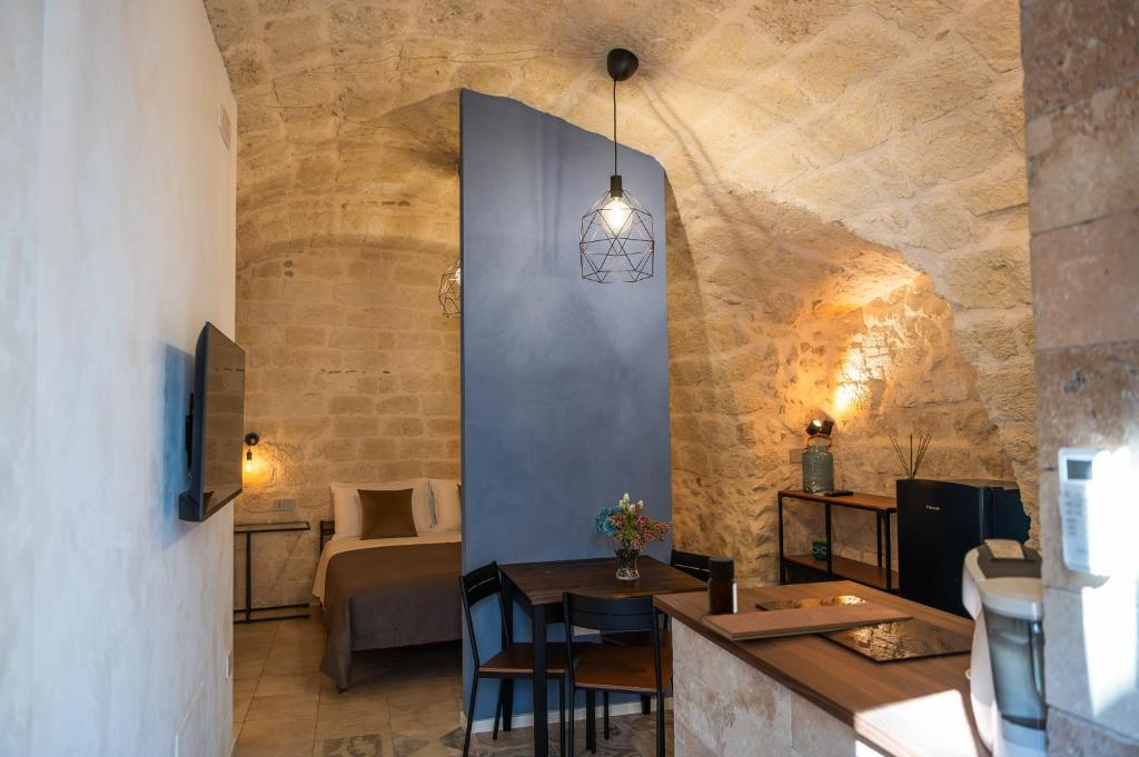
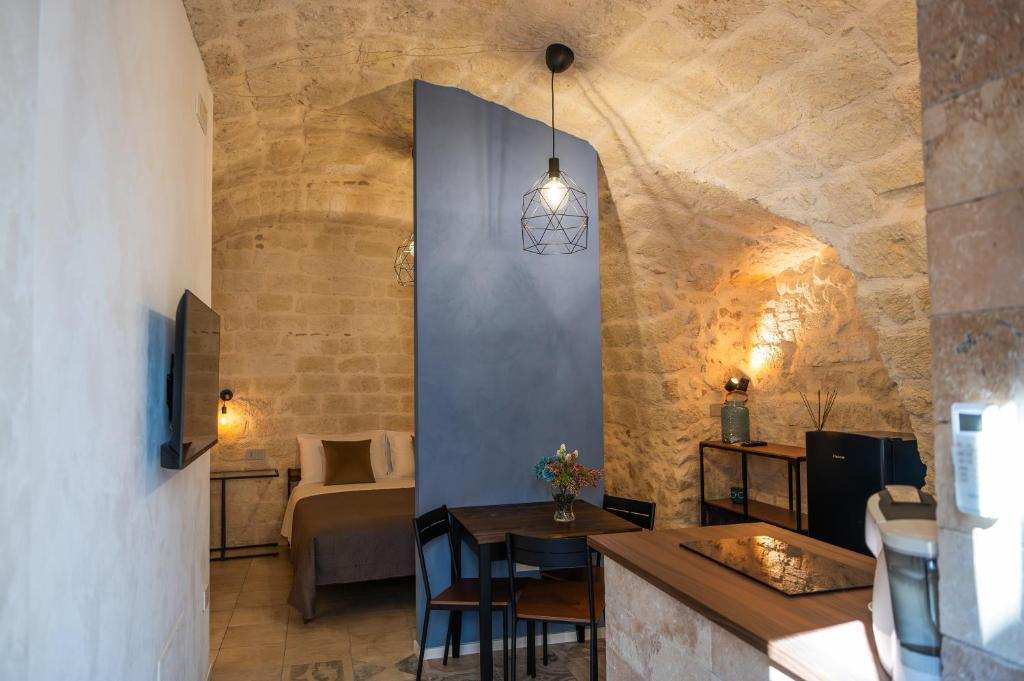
- chopping board (806, 619)
- bottle (722, 585)
